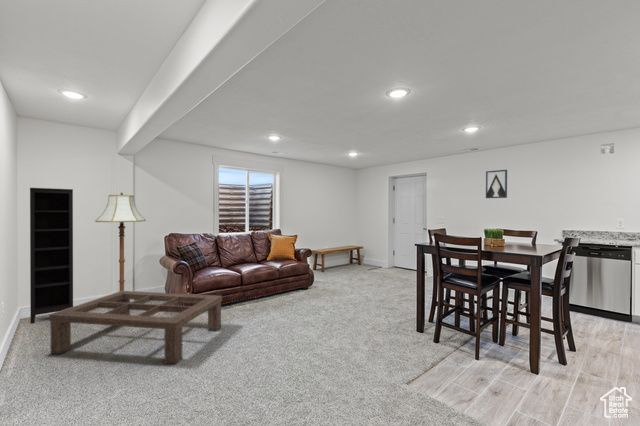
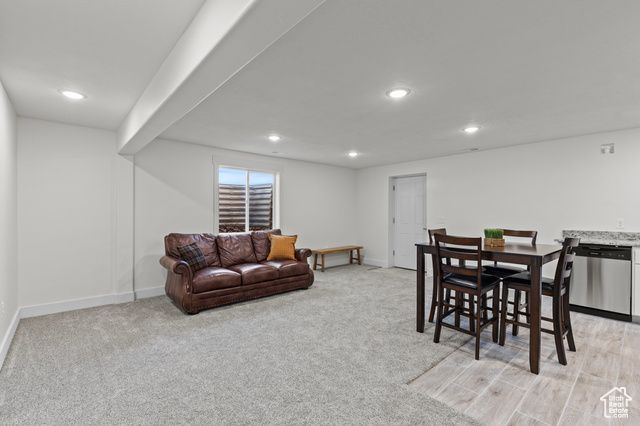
- bookcase (52, 253)
- wall art (496, 184)
- floor lamp (121, 248)
- coffee table (144, 321)
